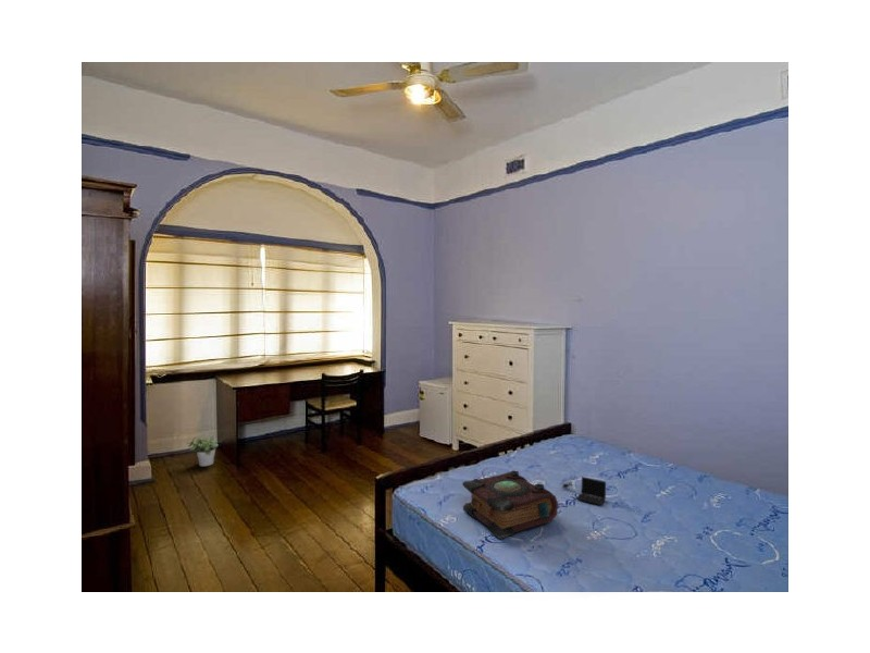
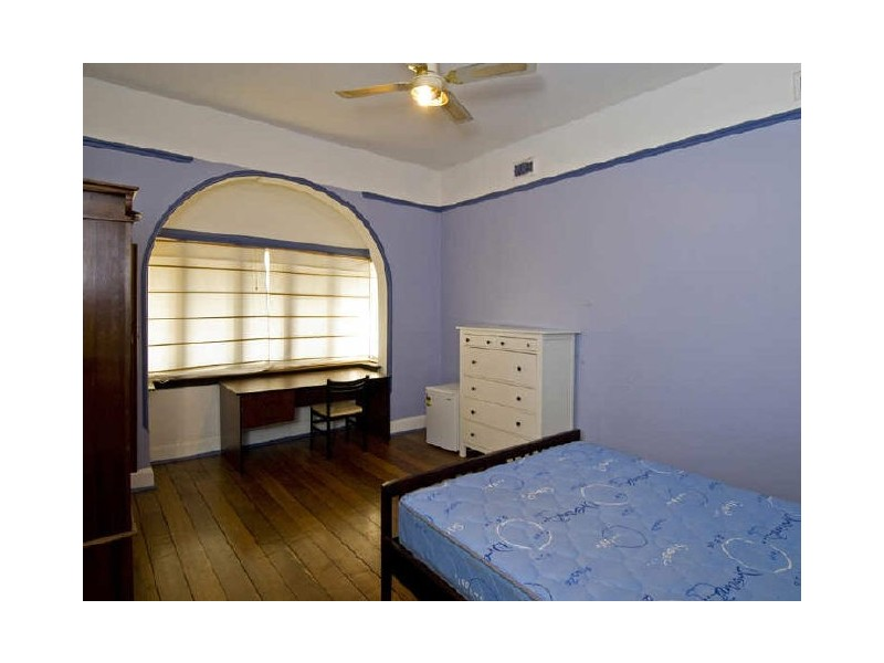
- potted plant (202, 451)
- book (509, 498)
- laptop (597, 488)
